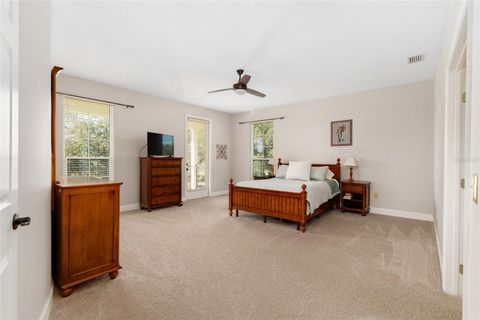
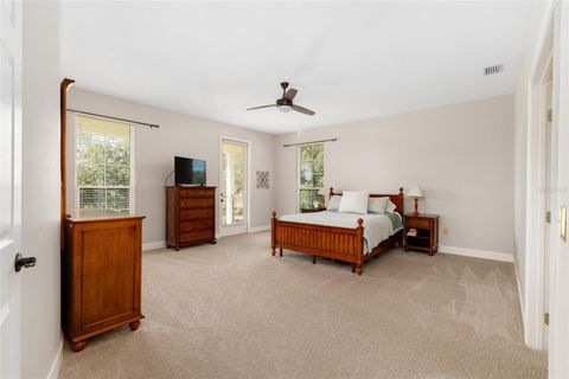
- wall art (341, 133)
